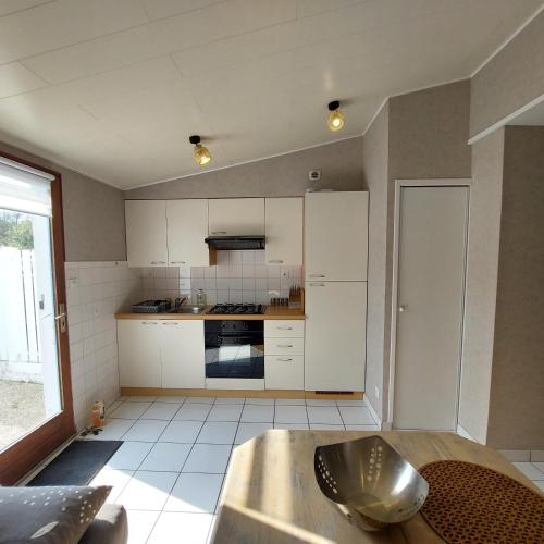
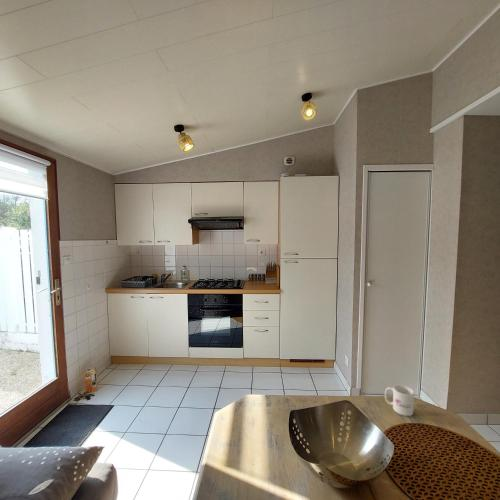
+ mug (398, 398)
